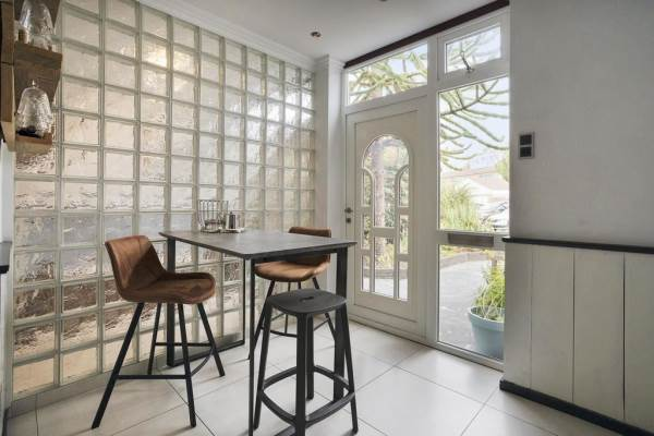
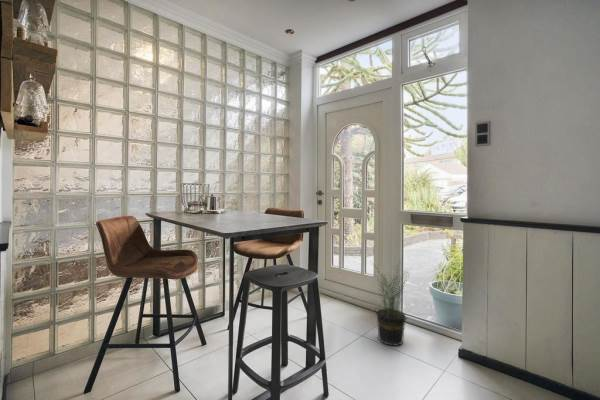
+ potted plant (391, 299)
